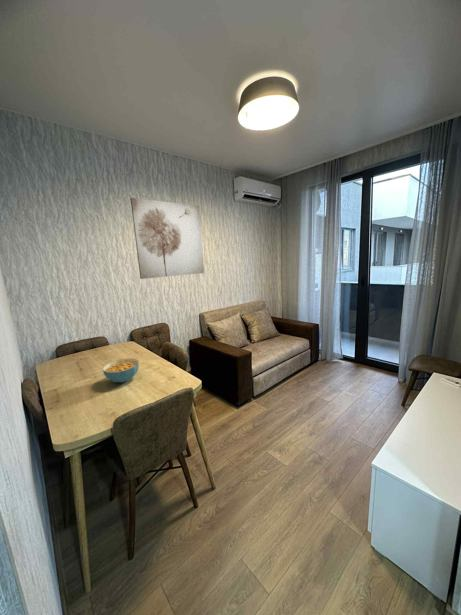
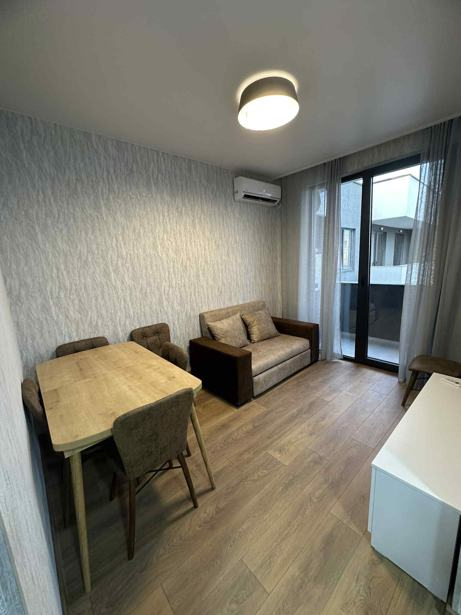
- cereal bowl (122, 372)
- wall art (171, 240)
